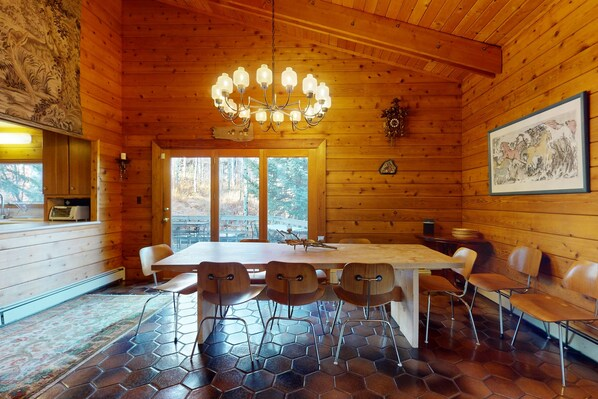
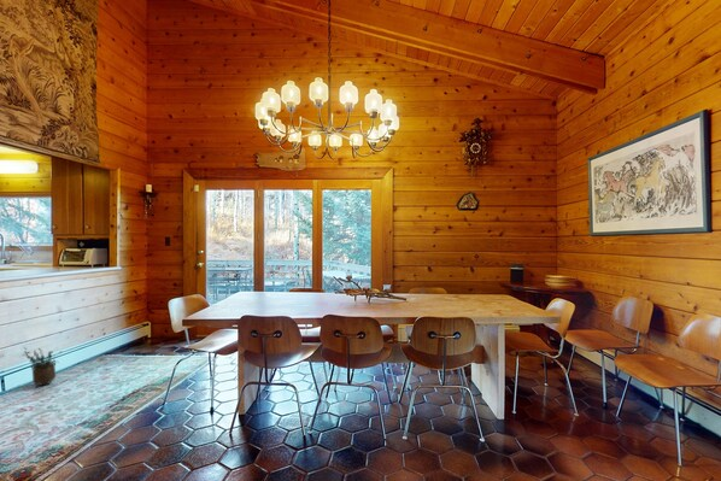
+ potted plant (40, 363)
